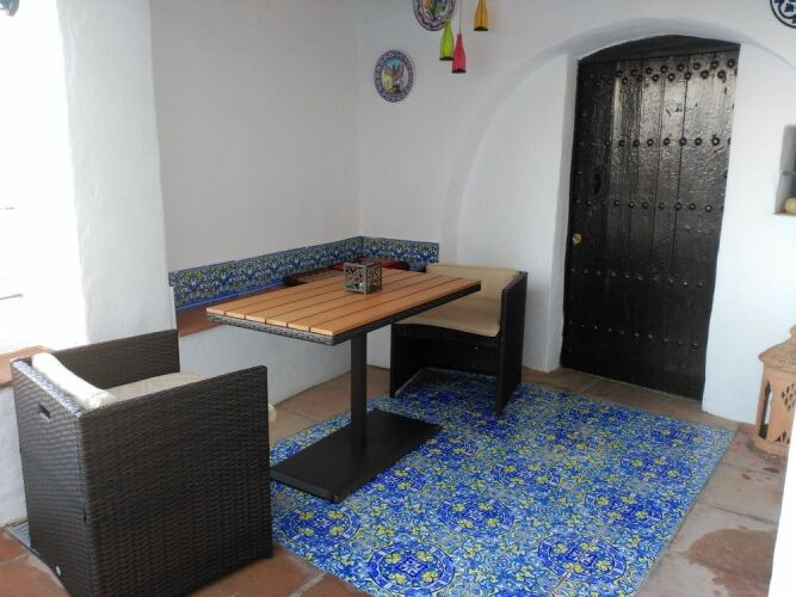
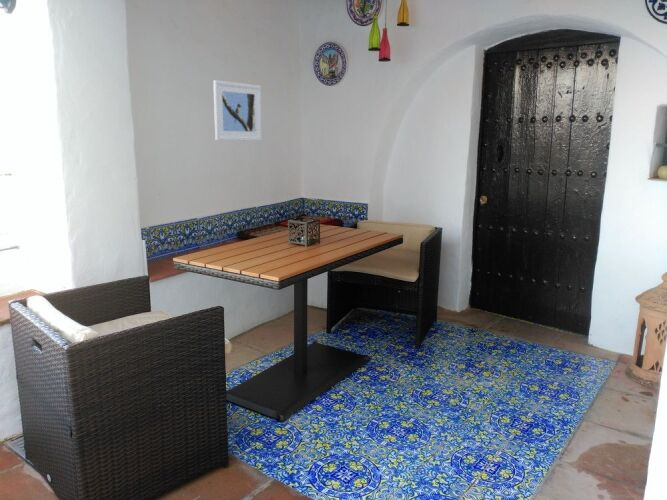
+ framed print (238, 112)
